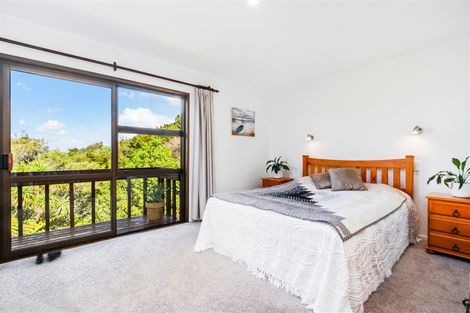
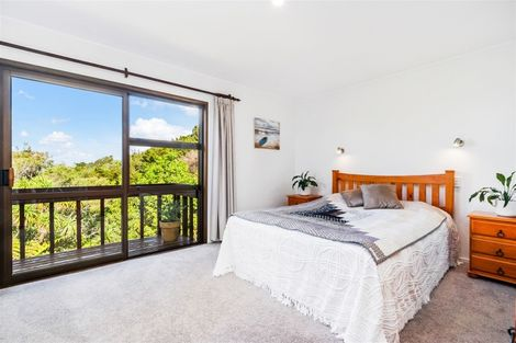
- boots (49, 253)
